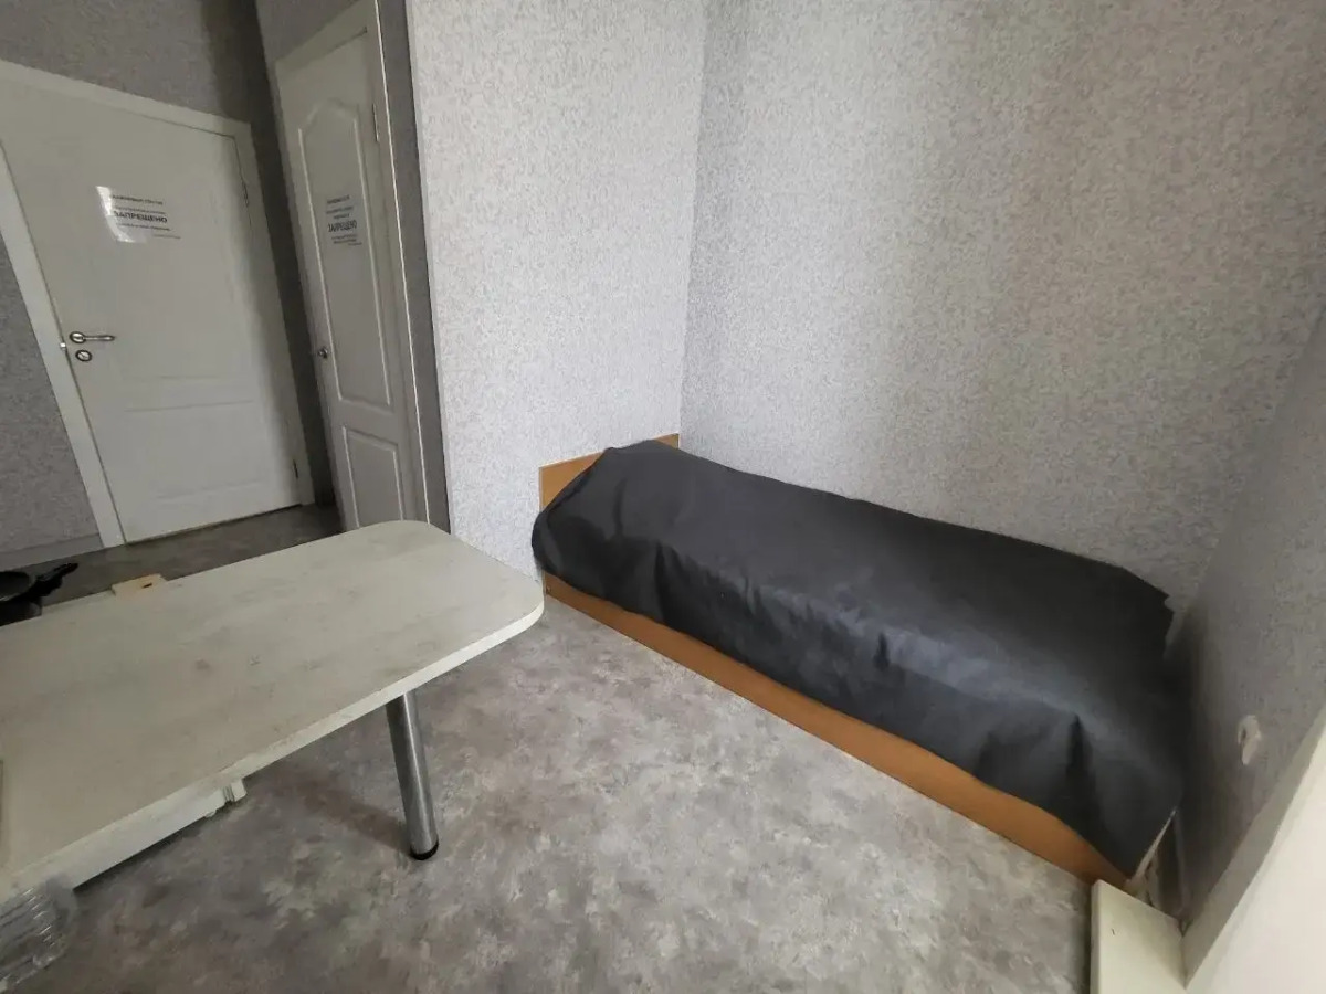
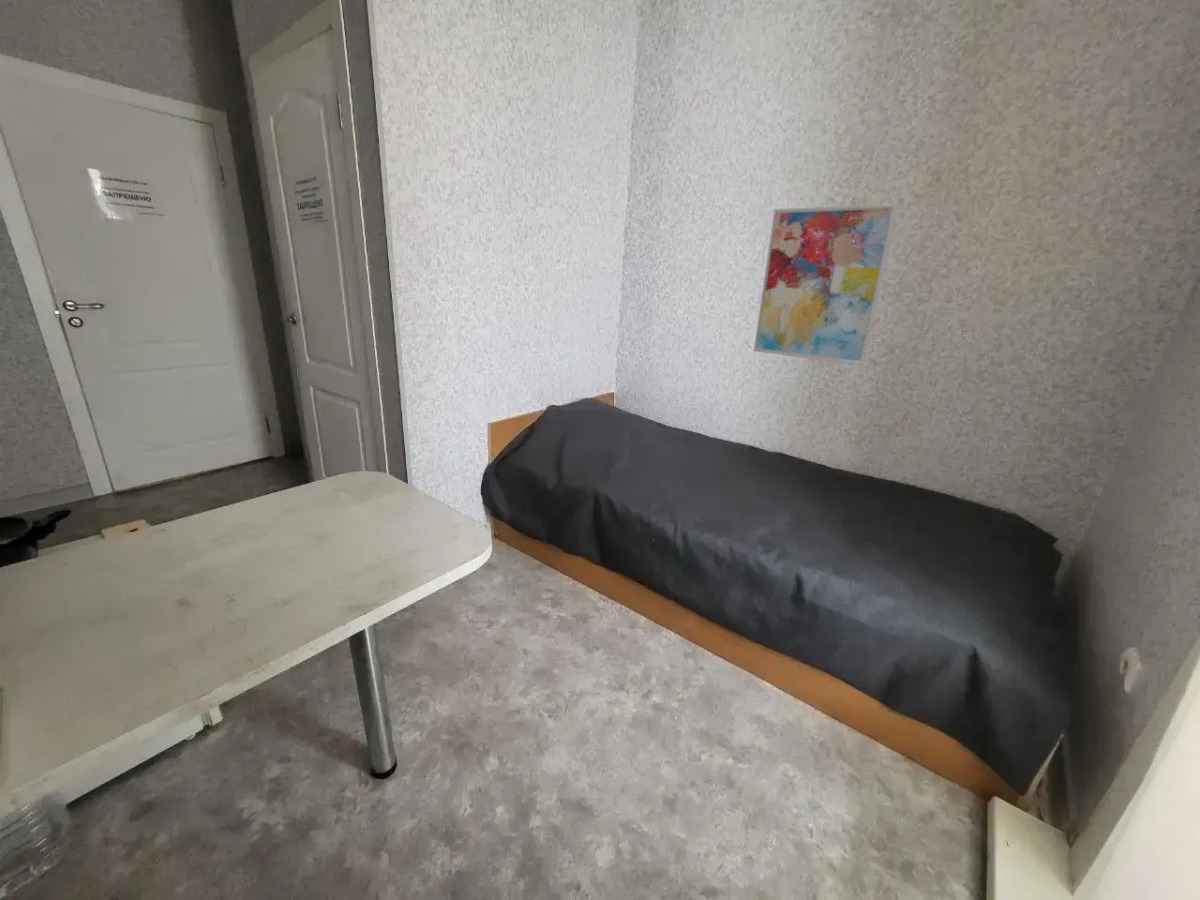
+ wall art (818, 285)
